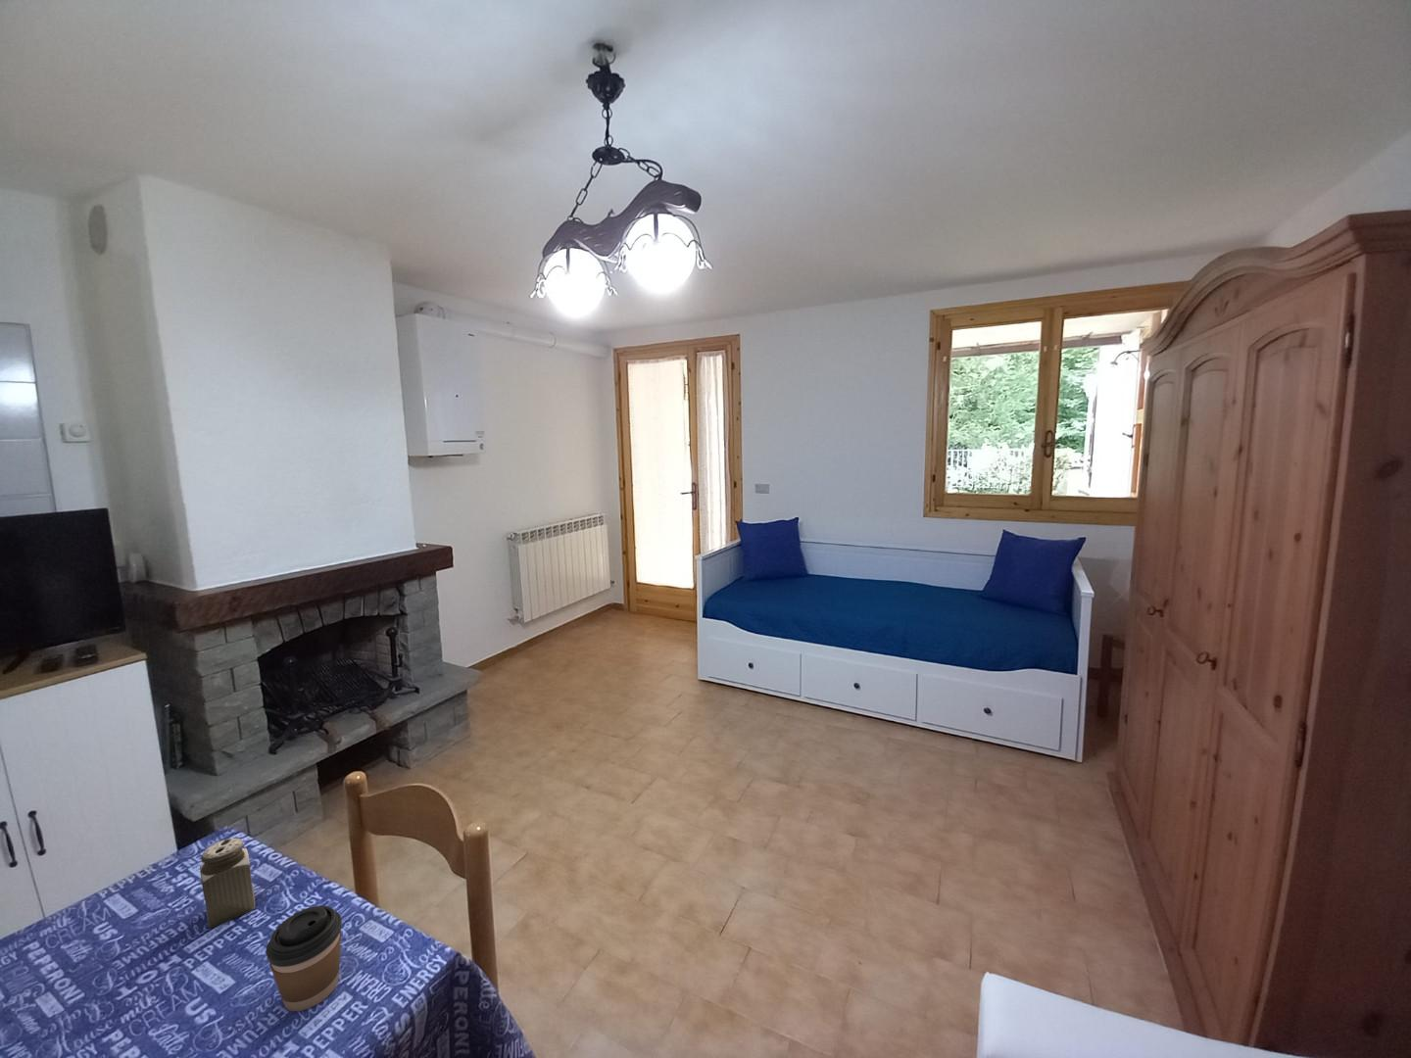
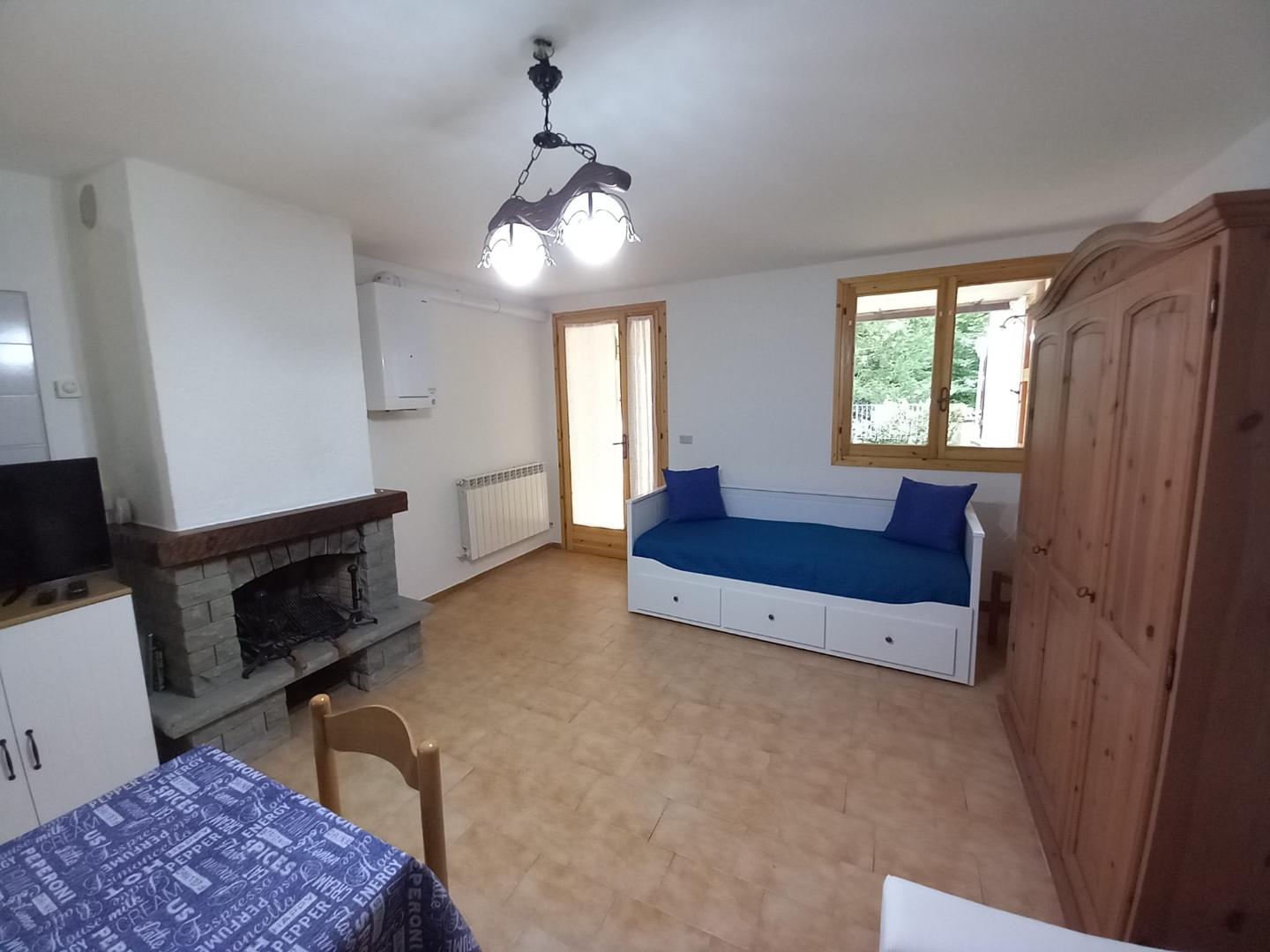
- salt shaker (227, 877)
- coffee cup (307, 954)
